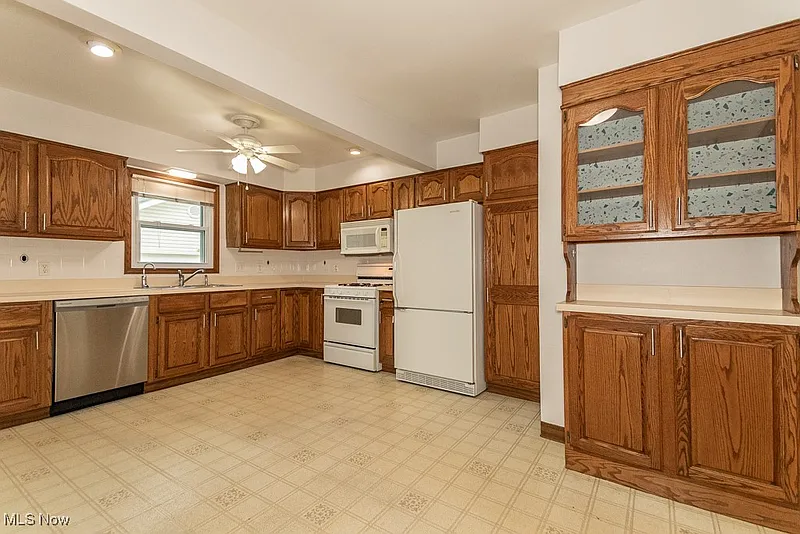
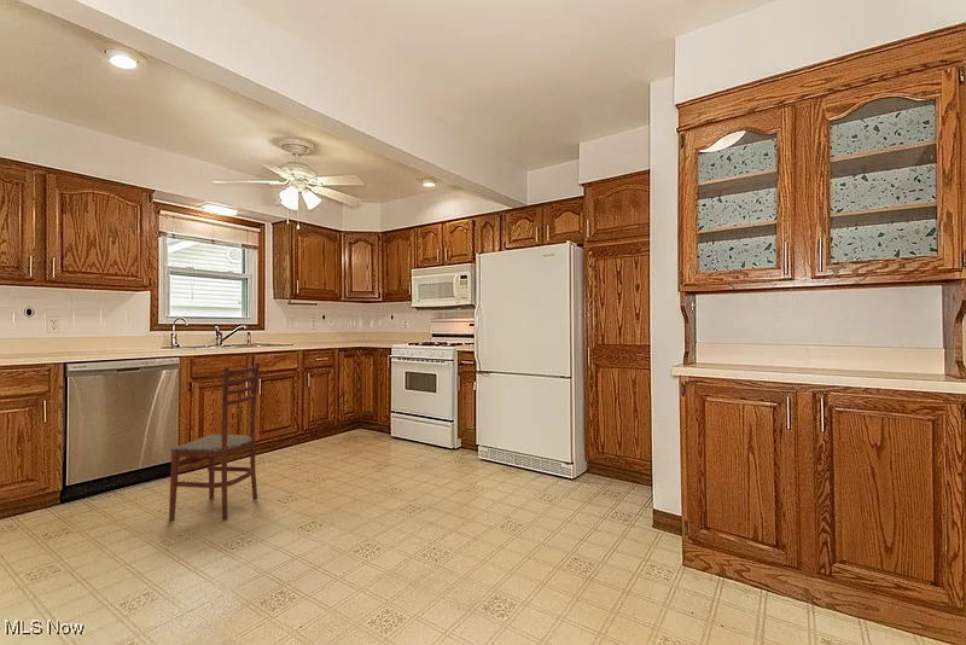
+ dining chair (216, 436)
